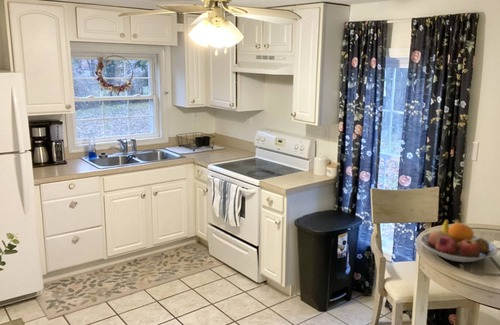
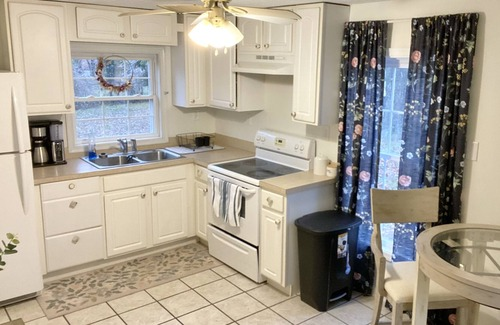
- fruit bowl (458, 241)
